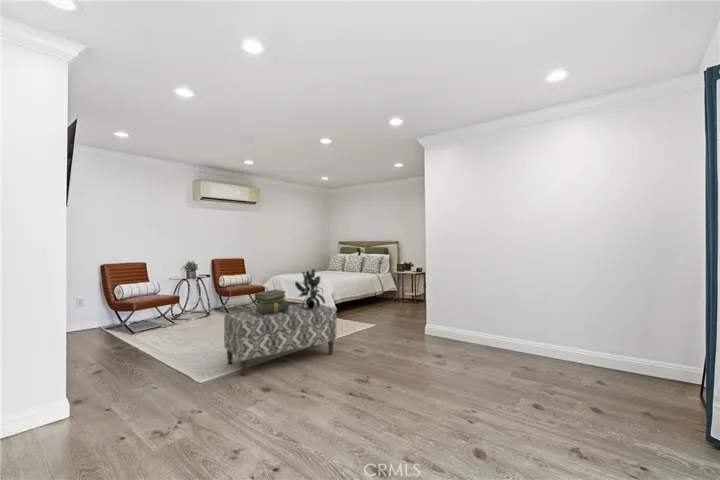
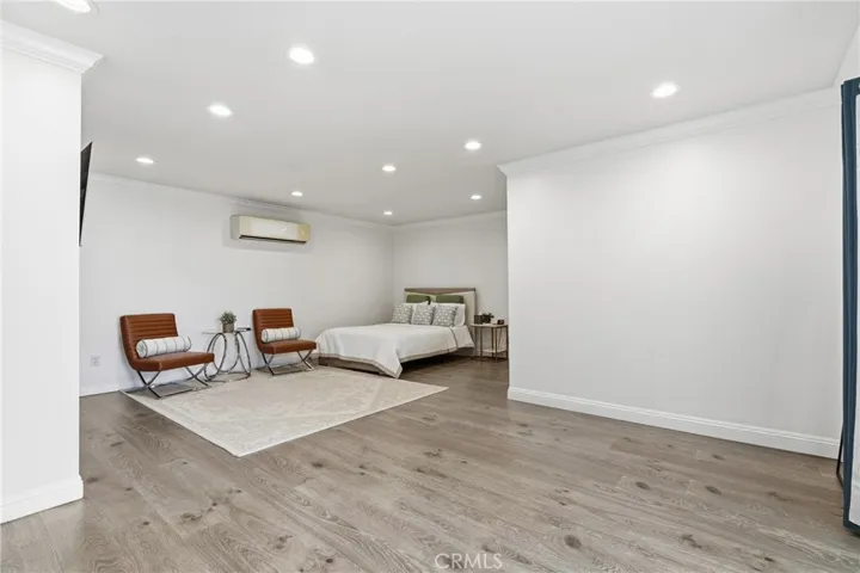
- bench (282, 334)
- potted plant (312, 288)
- stack of books (270, 301)
